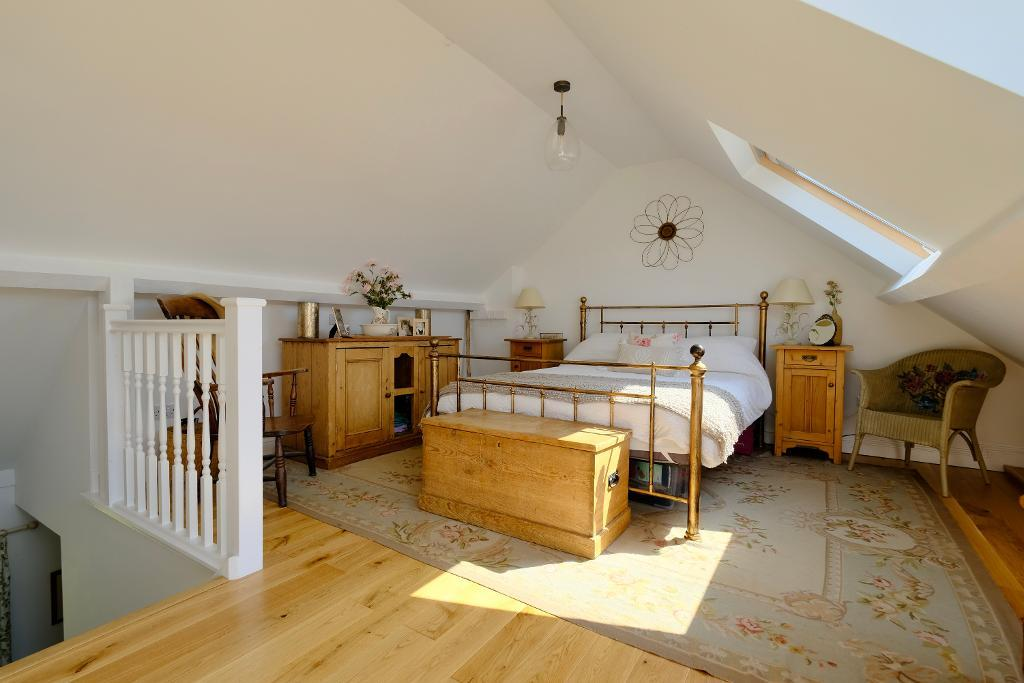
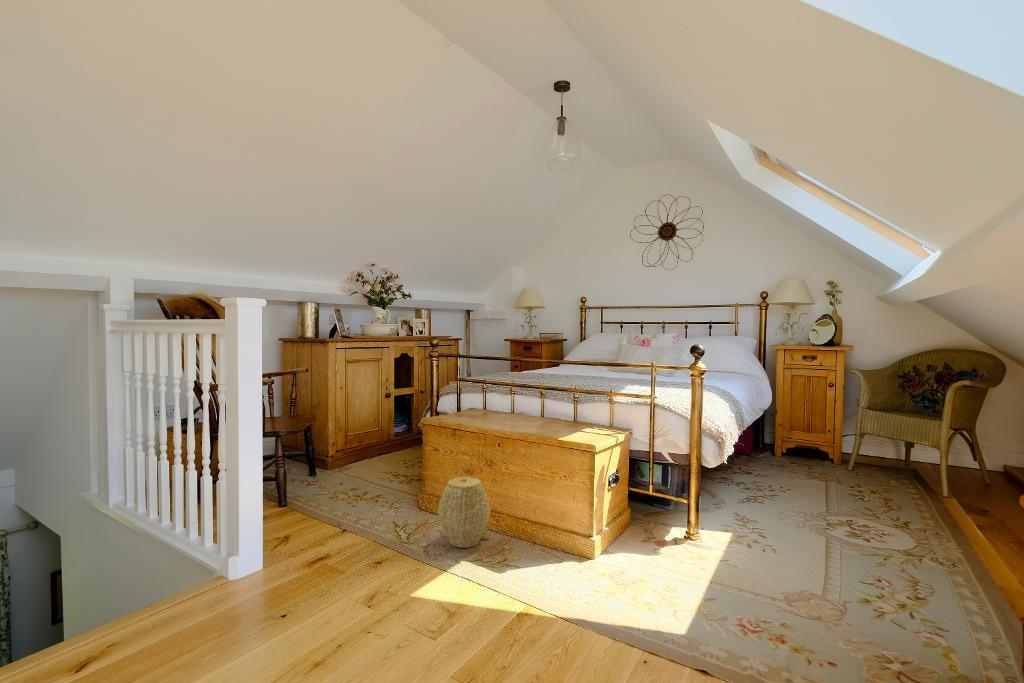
+ woven basket (464, 509)
